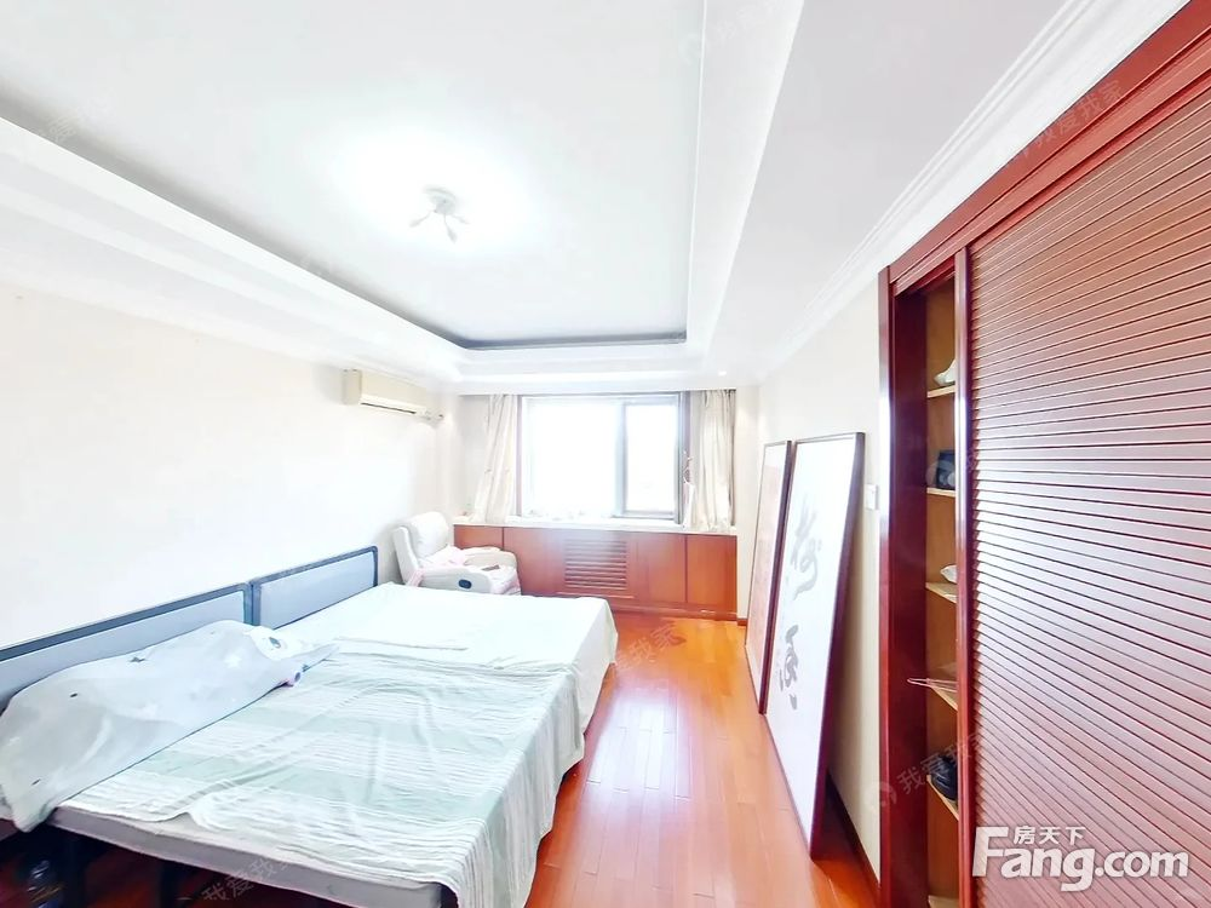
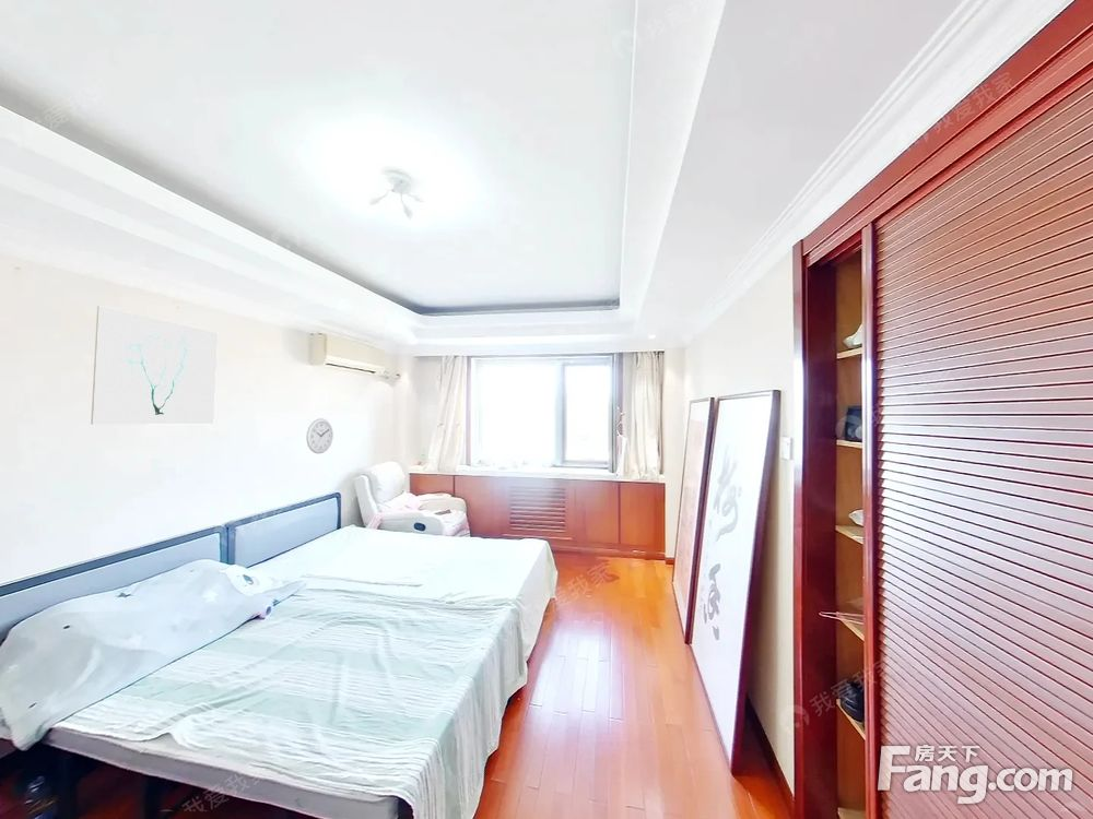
+ wall clock (320, 436)
+ wall art (162, 372)
